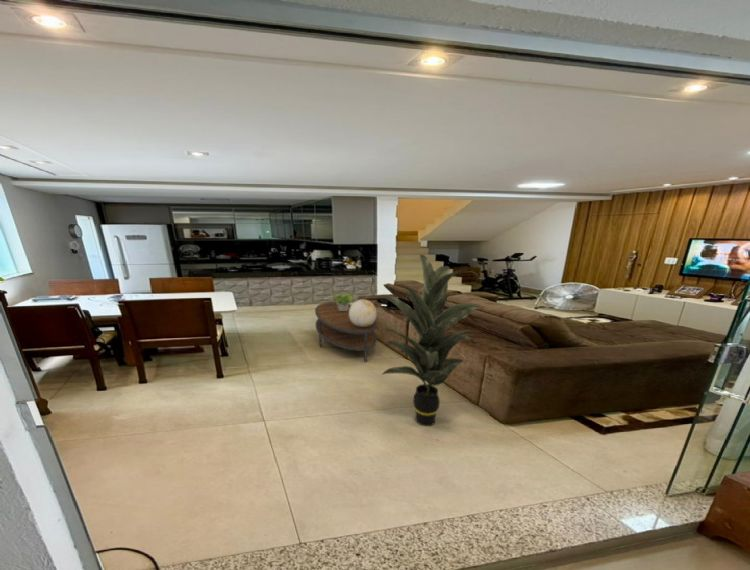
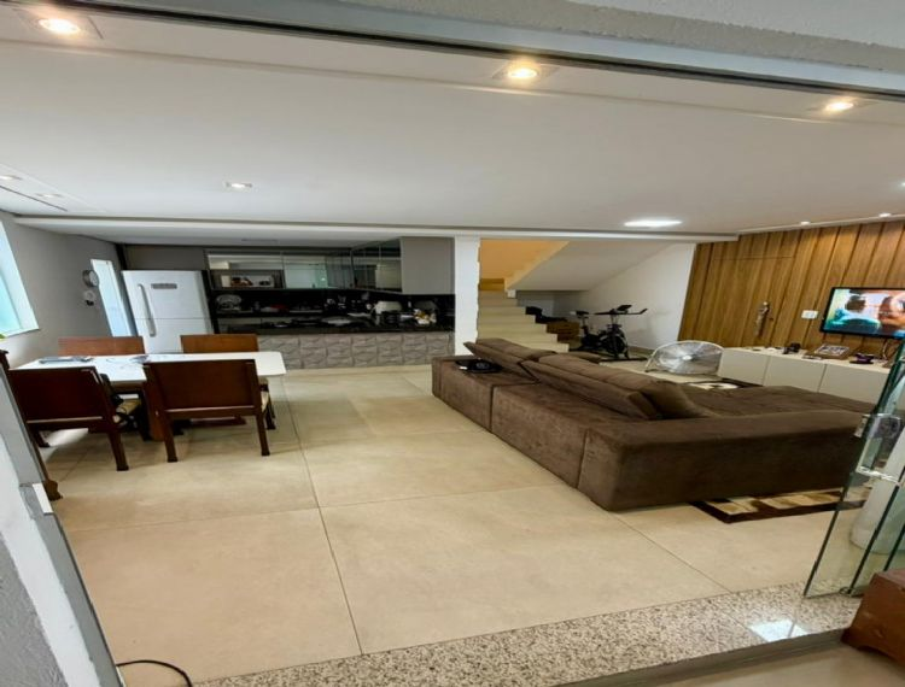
- coffee table (344, 329)
- indoor plant (429, 340)
- decorative sphere (362, 313)
- potted plant (342, 301)
